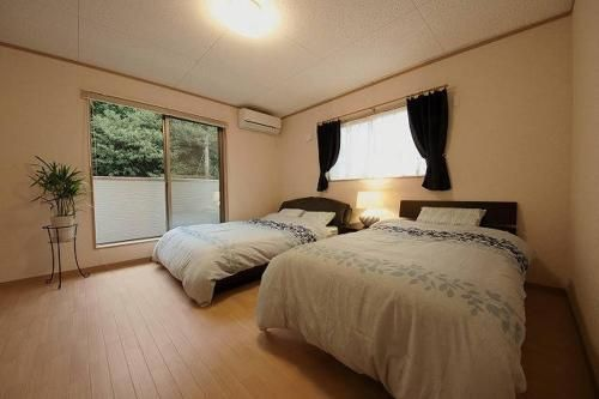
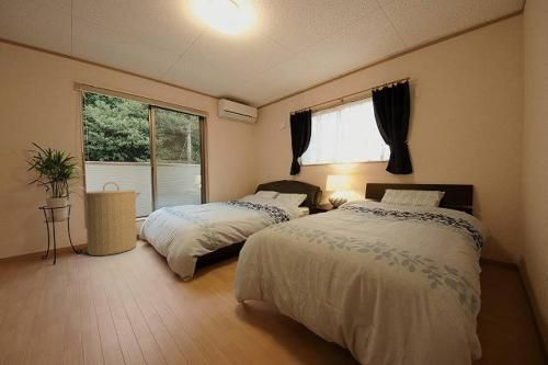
+ laundry hamper (112, 215)
